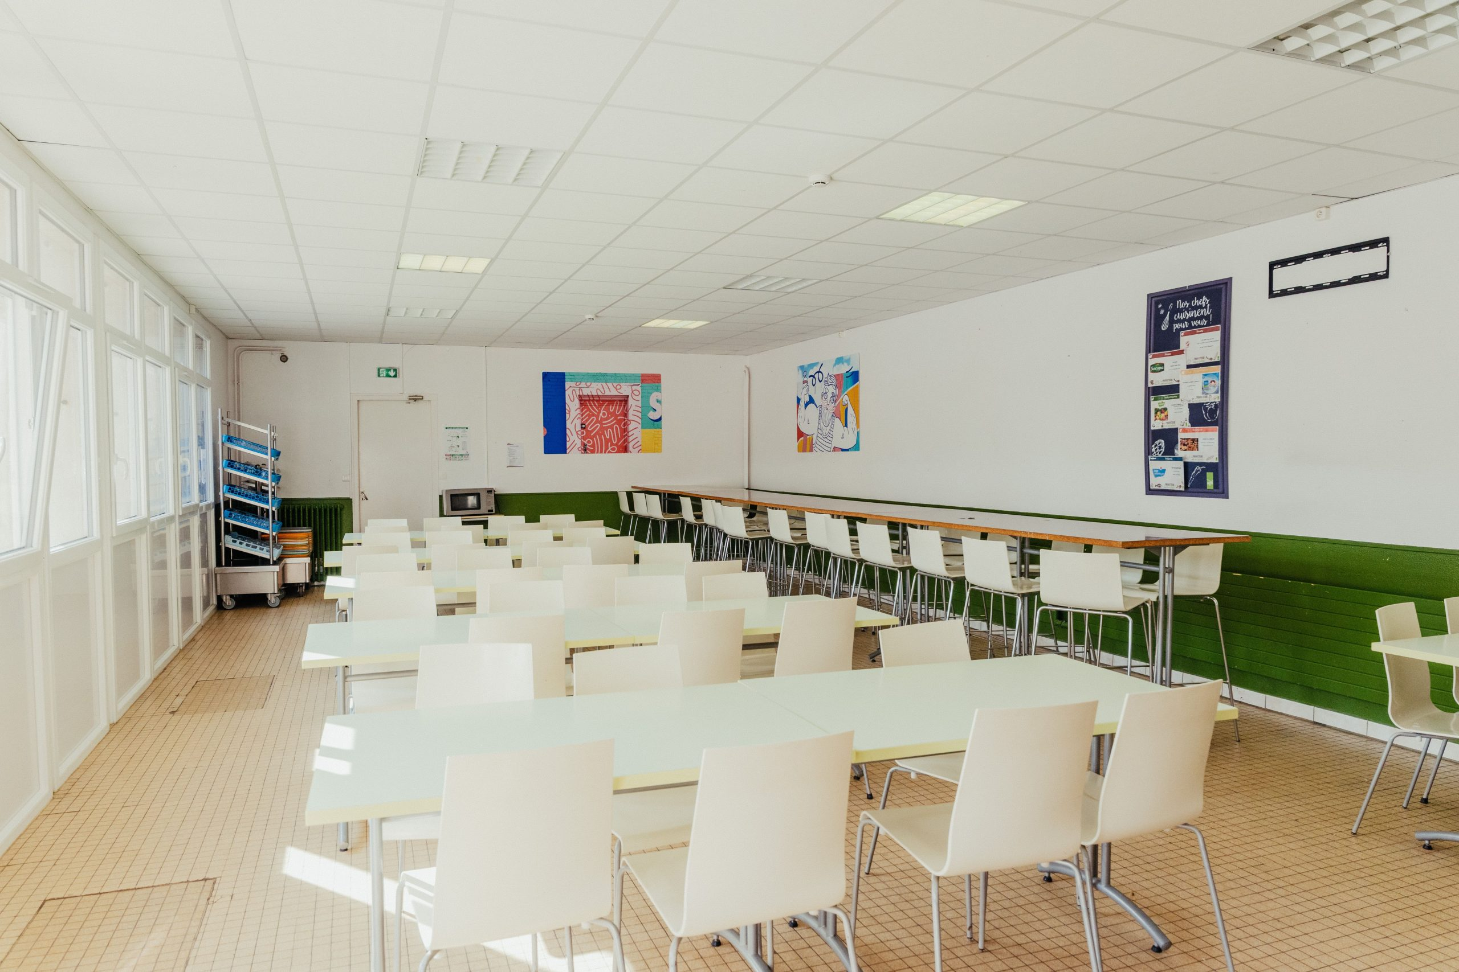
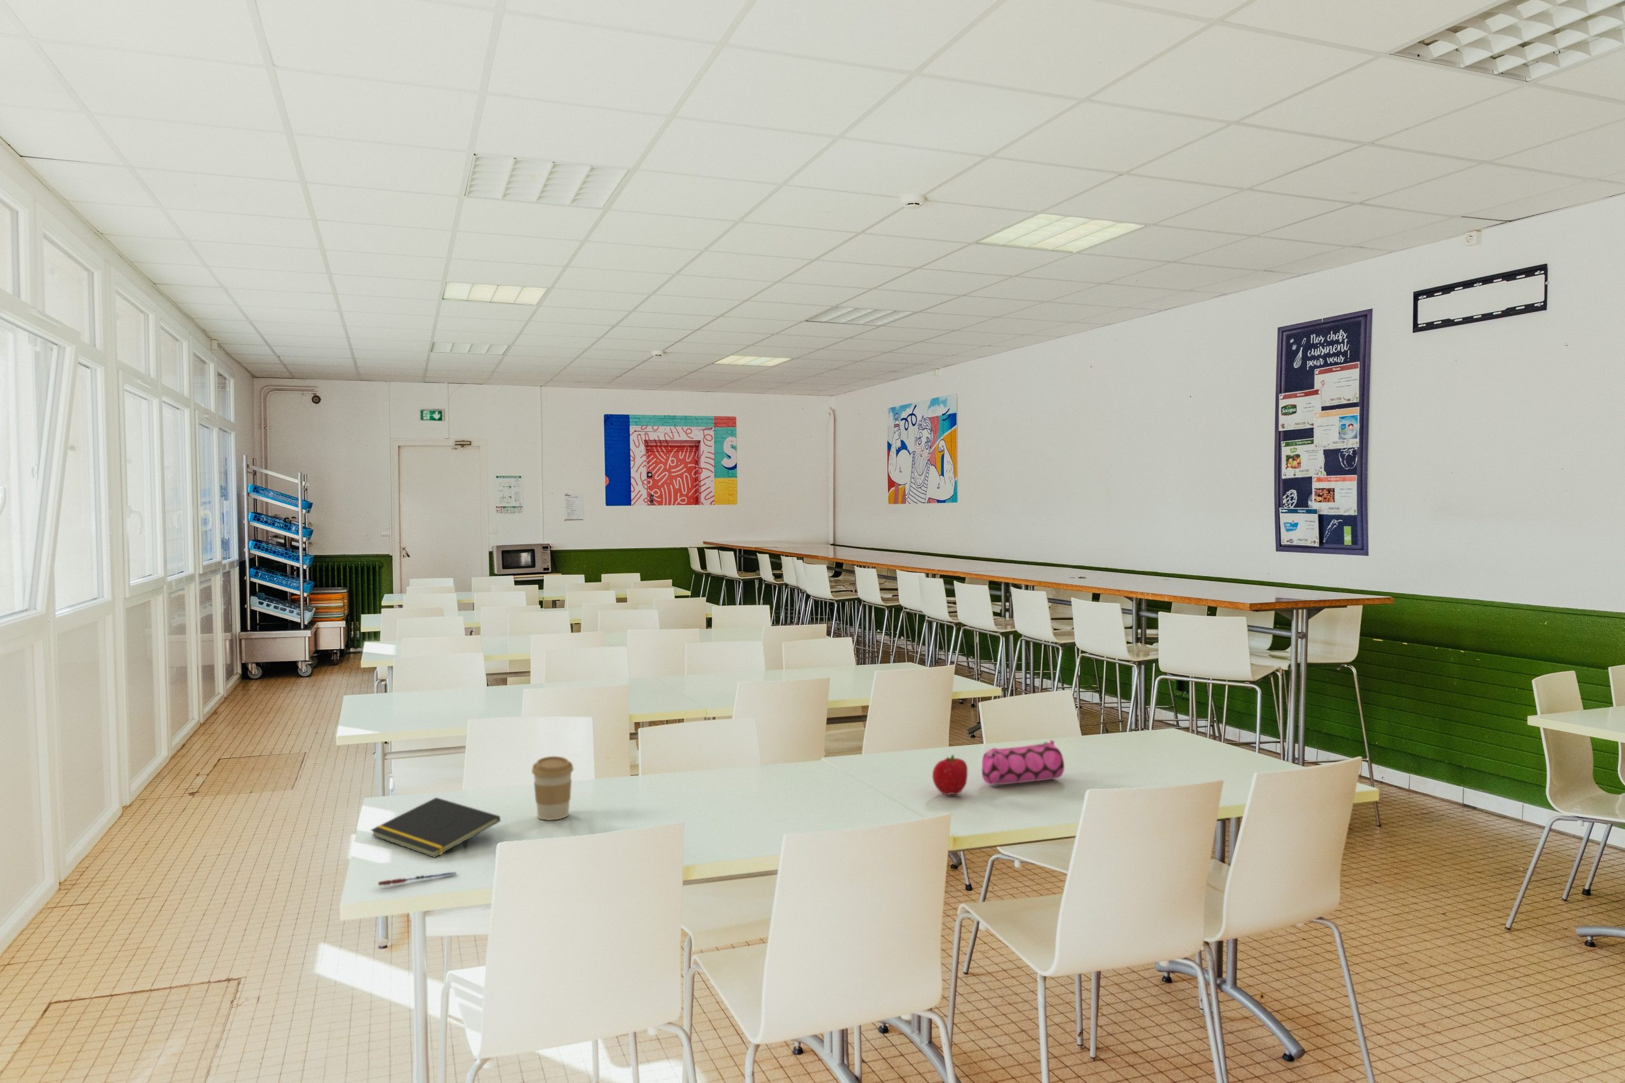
+ pen (417, 878)
+ pencil case (1022, 761)
+ fruit (949, 774)
+ coffee cup (553, 787)
+ notepad (435, 826)
